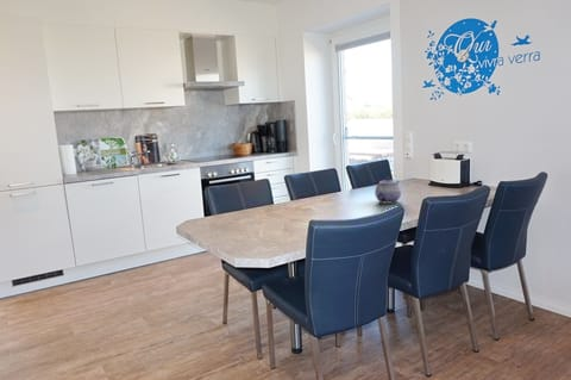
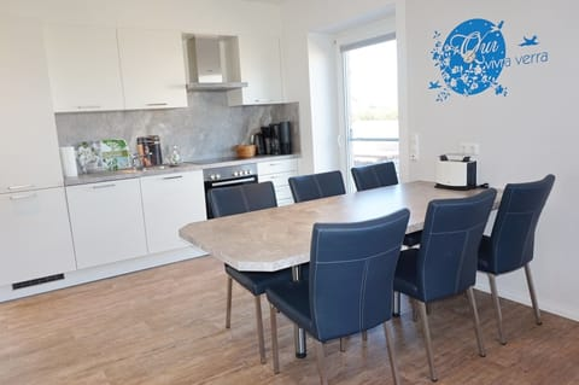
- teapot (388, 189)
